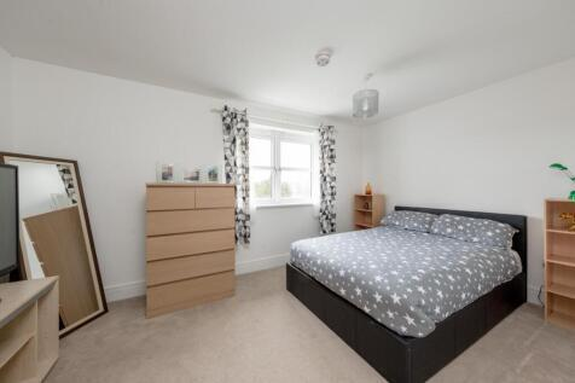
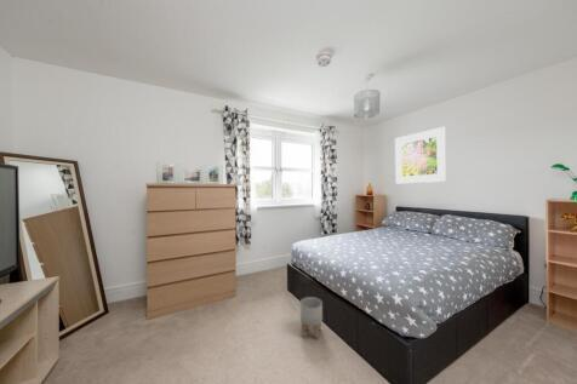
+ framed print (418, 157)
+ planter (310, 317)
